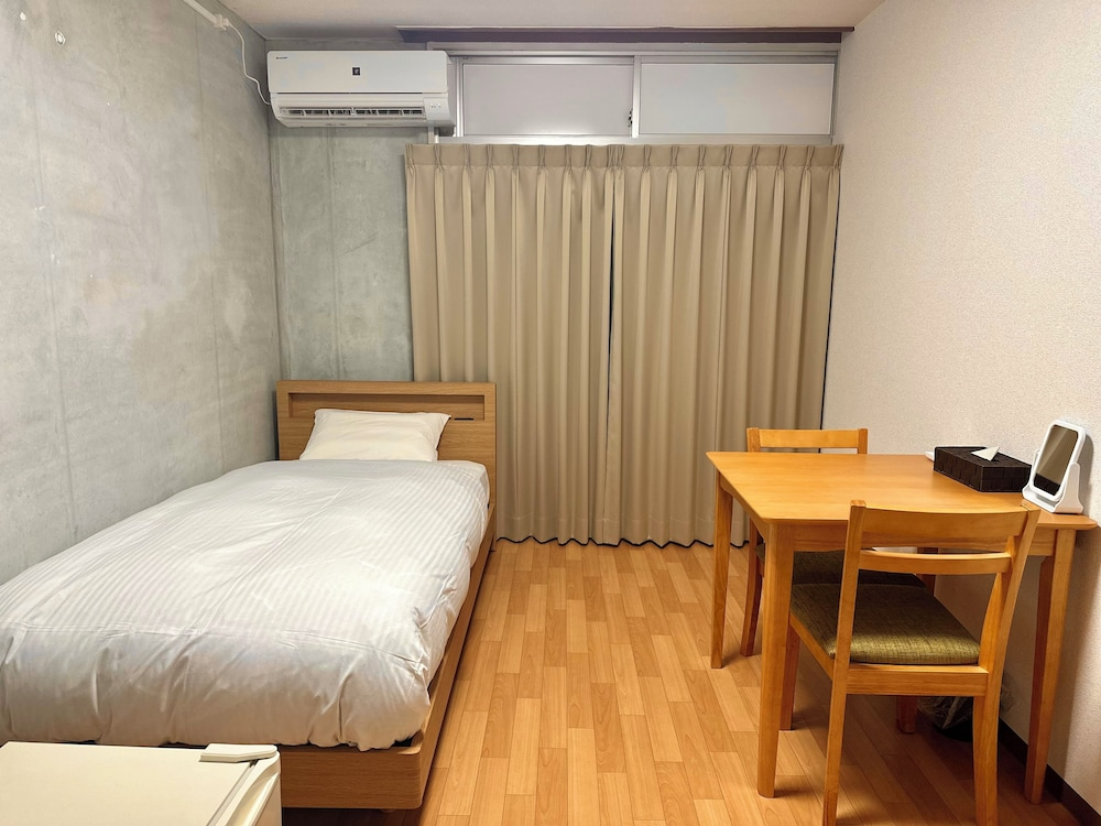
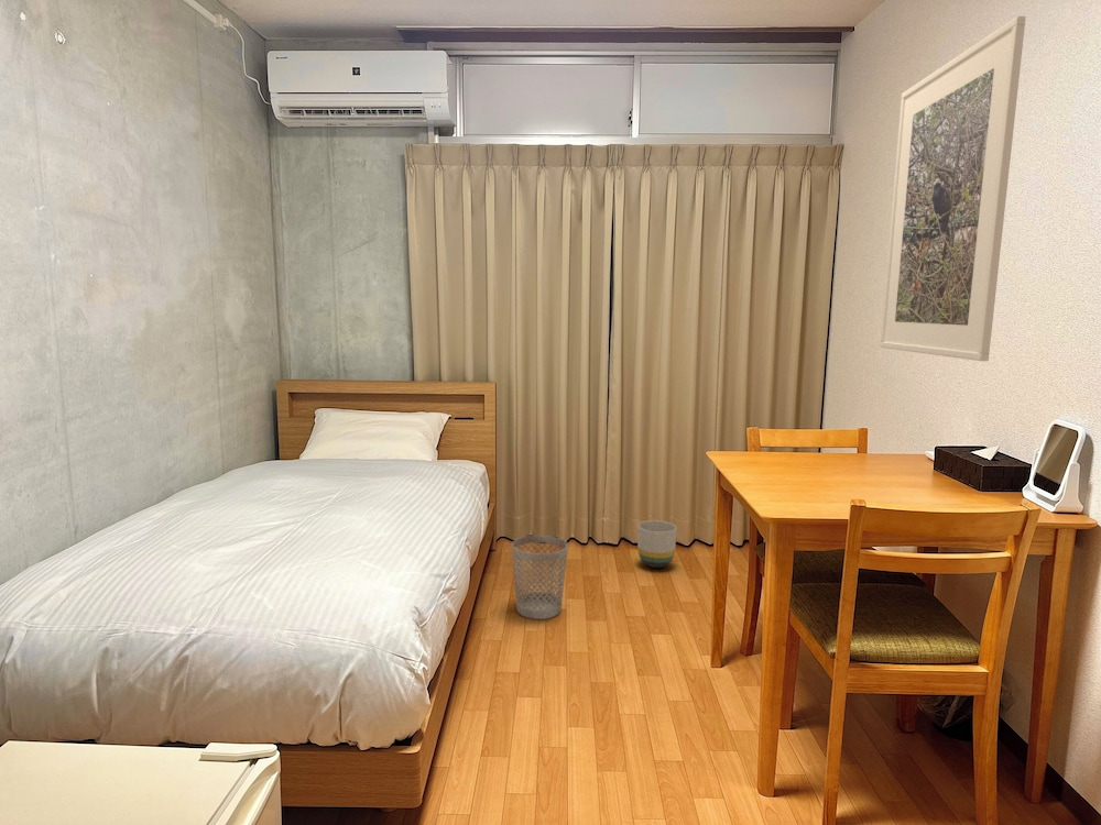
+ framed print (939, 211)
+ wastebasket (539, 576)
+ planter (656, 546)
